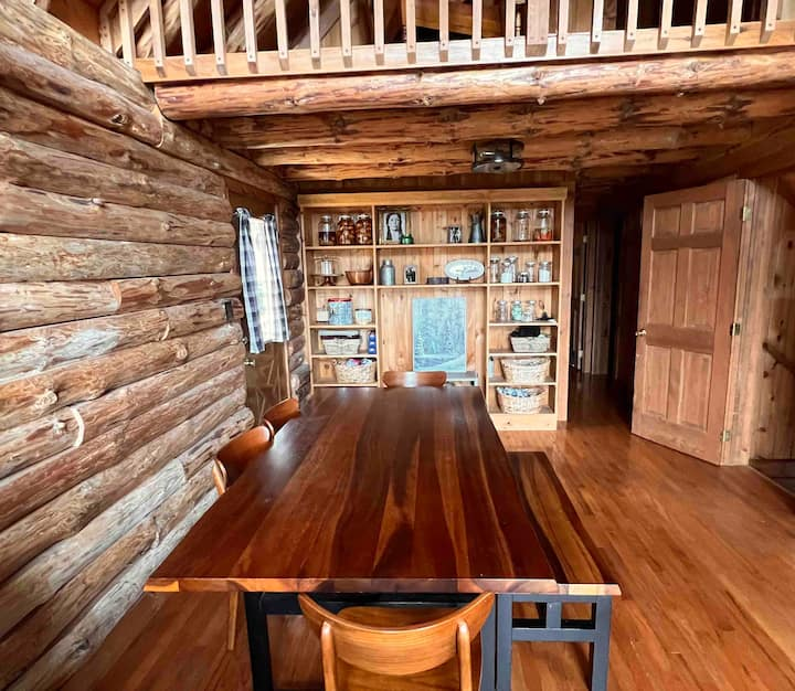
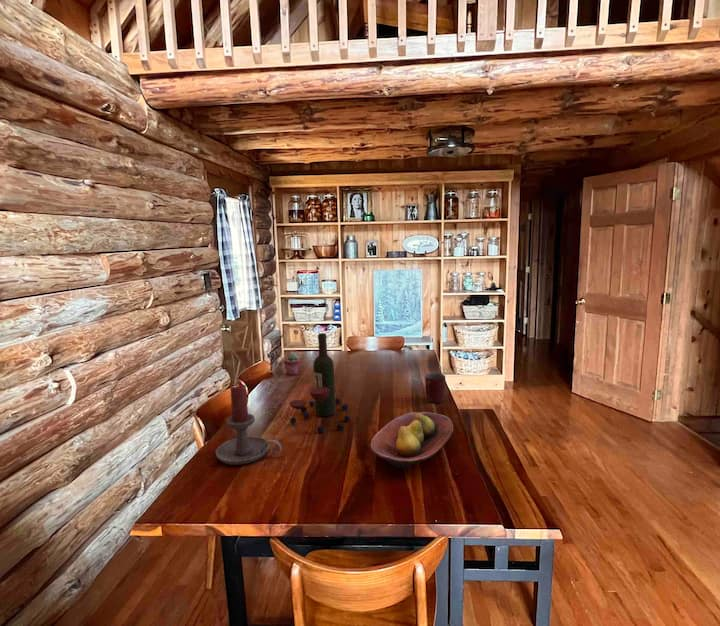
+ mug (433, 389)
+ wine bottle (320, 378)
+ candle holder (247, 420)
+ potted succulent (291, 363)
+ fruit bowl (413, 434)
